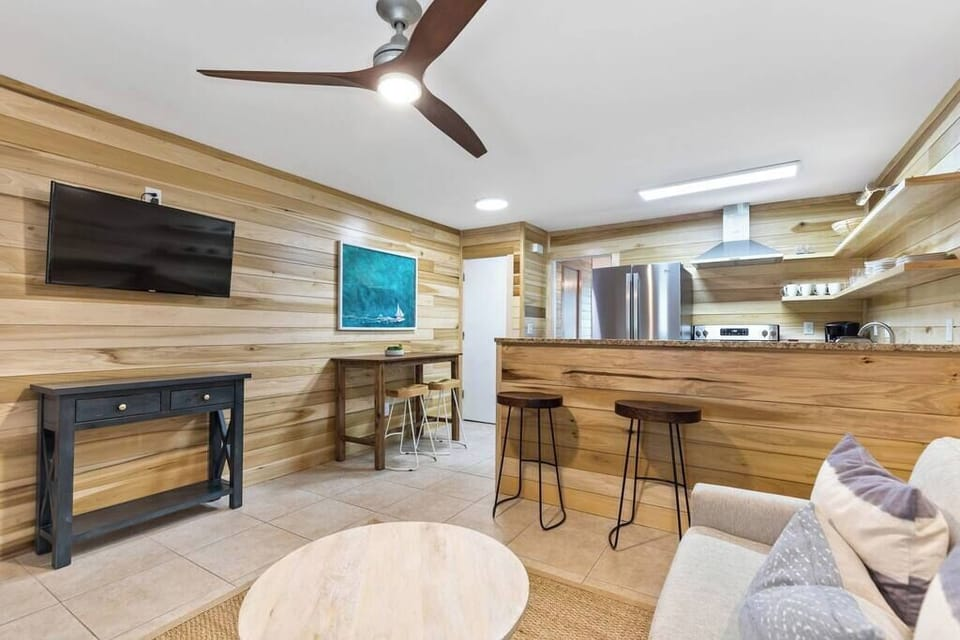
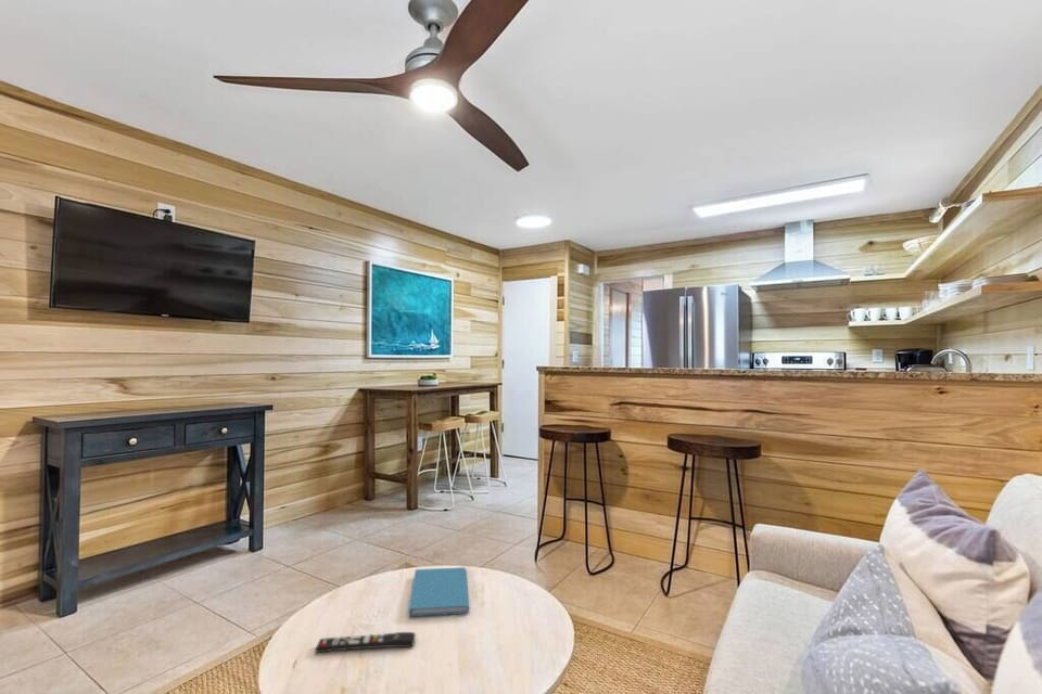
+ remote control (366, 641)
+ book (440, 589)
